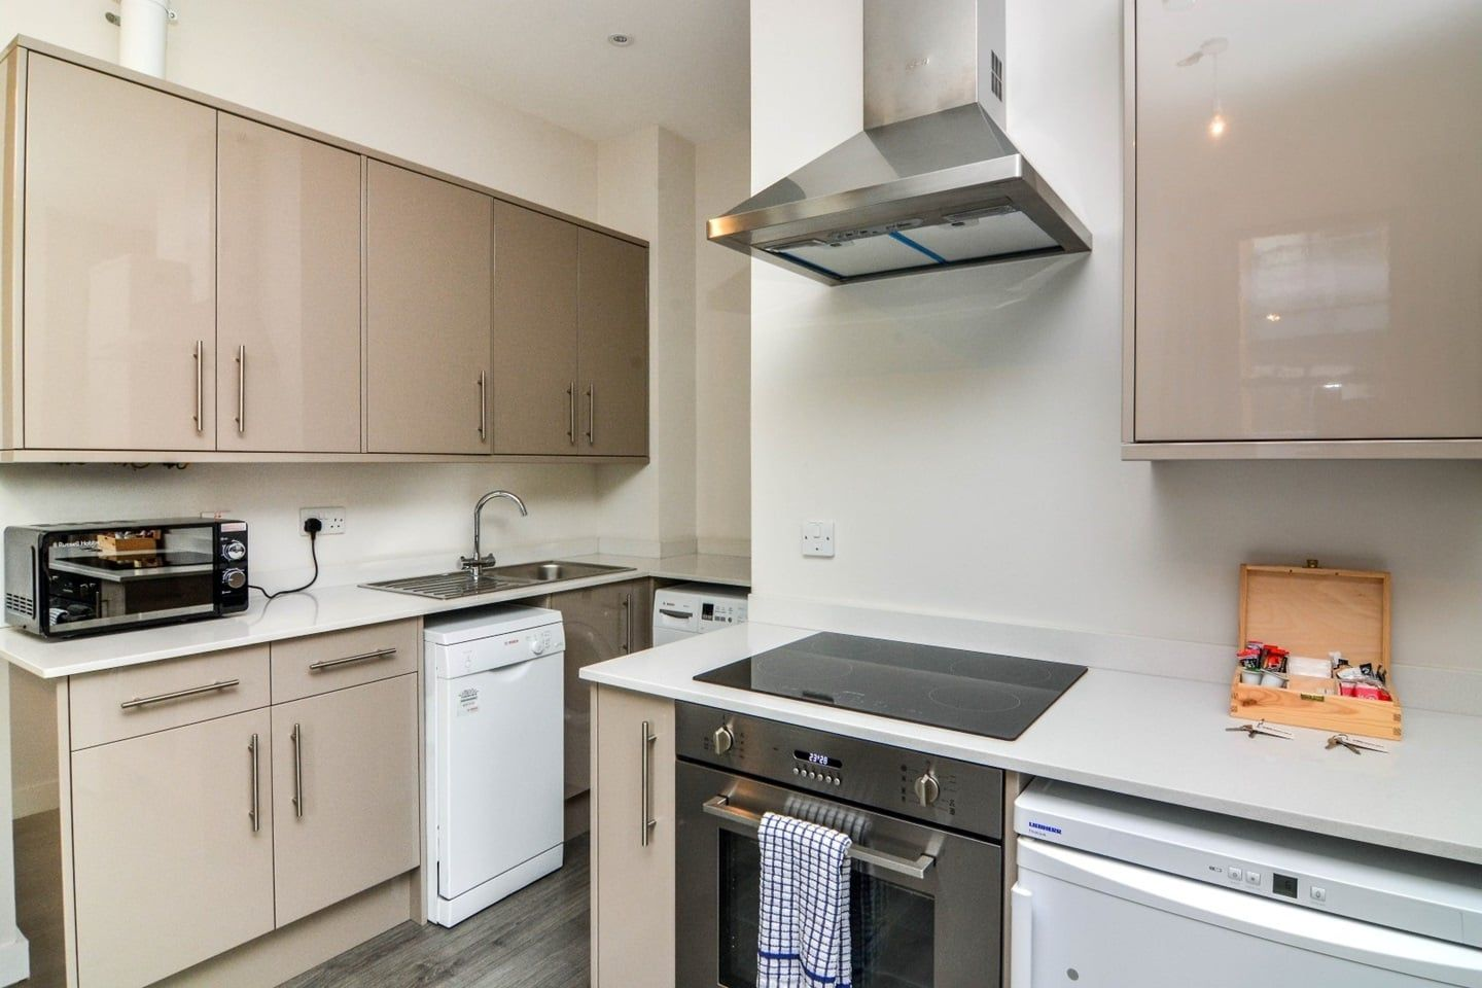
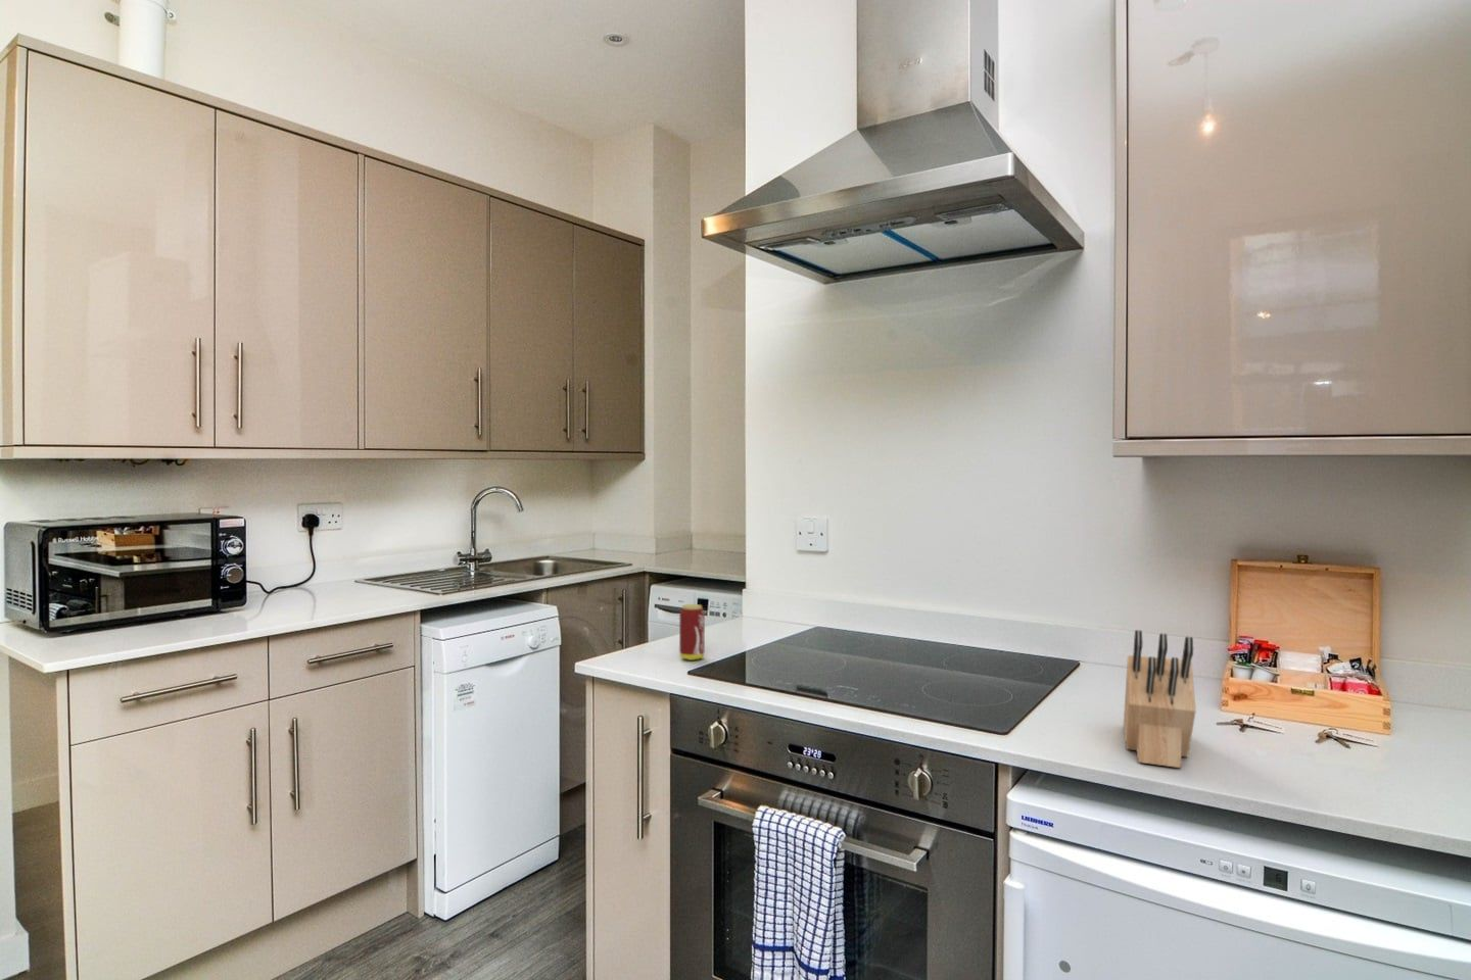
+ knife block (1157, 687)
+ beverage can (692, 632)
